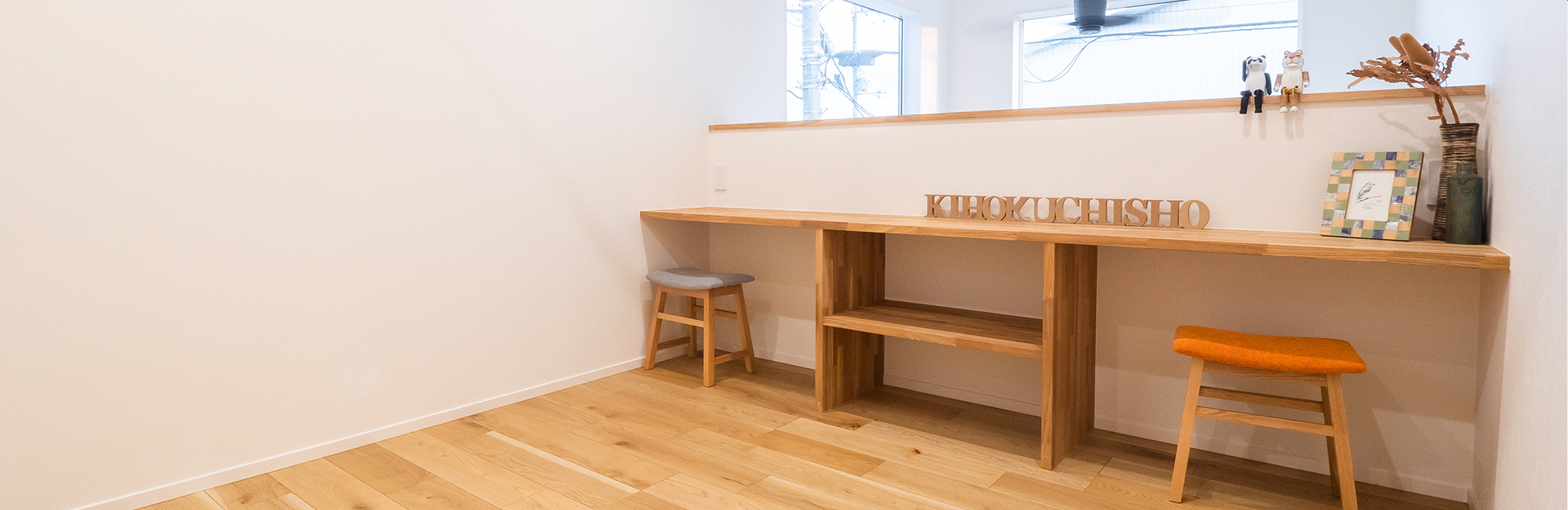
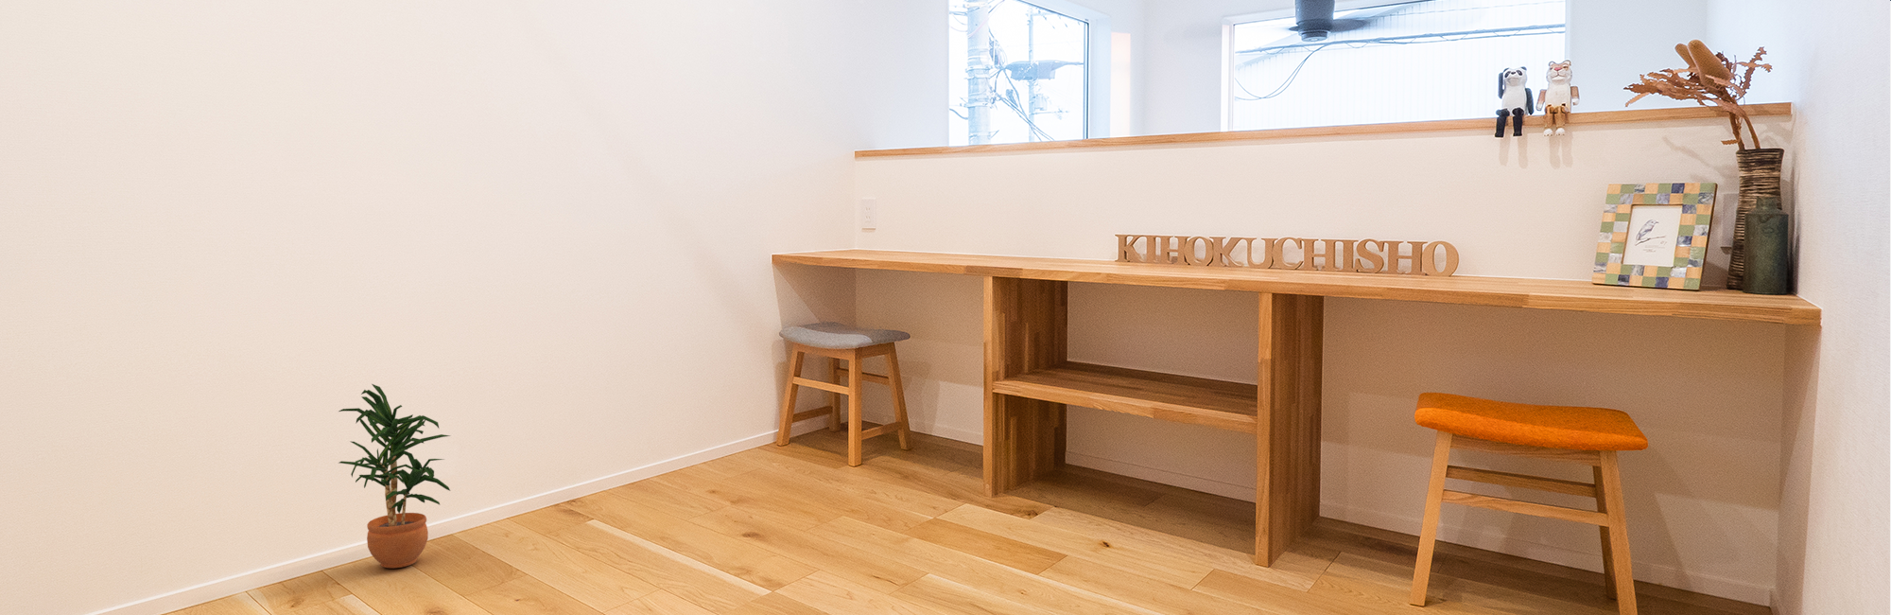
+ potted plant (397, 473)
